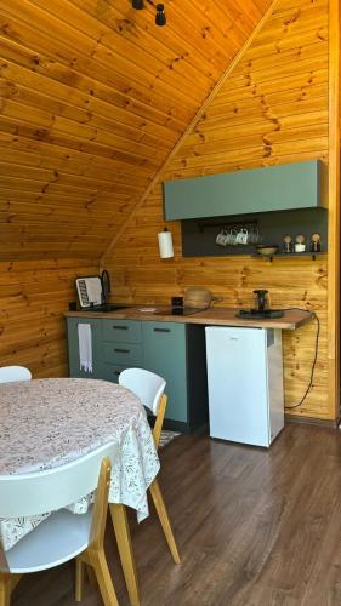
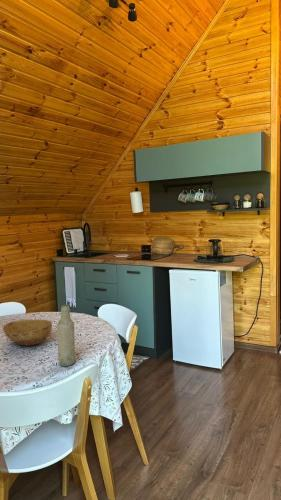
+ bowl (27, 333)
+ bottle (65, 334)
